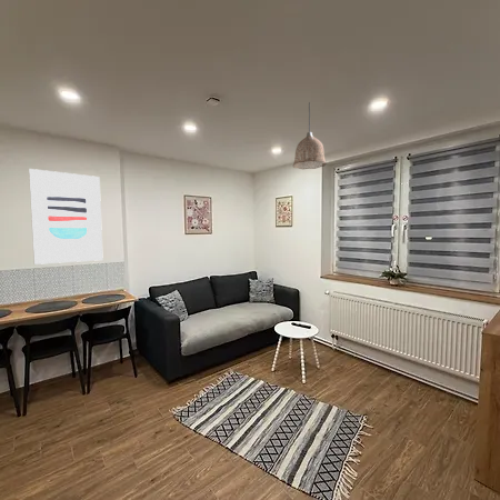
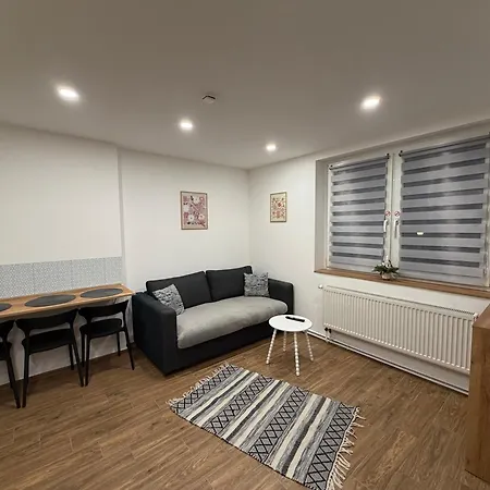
- wall art (68, 218)
- pendant lamp (309, 133)
